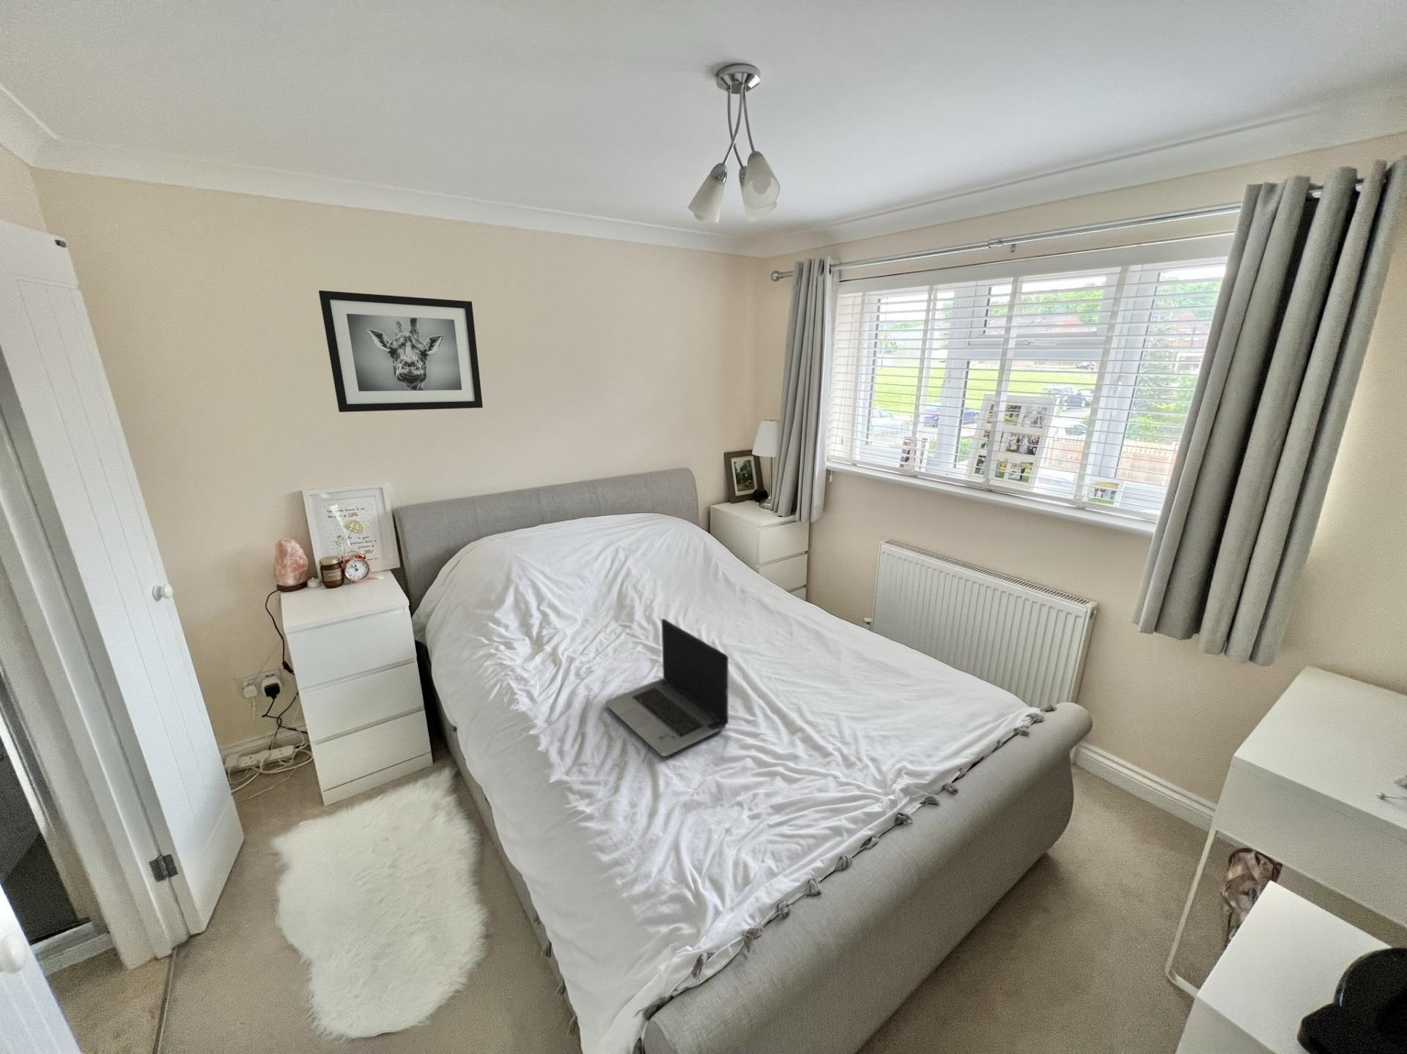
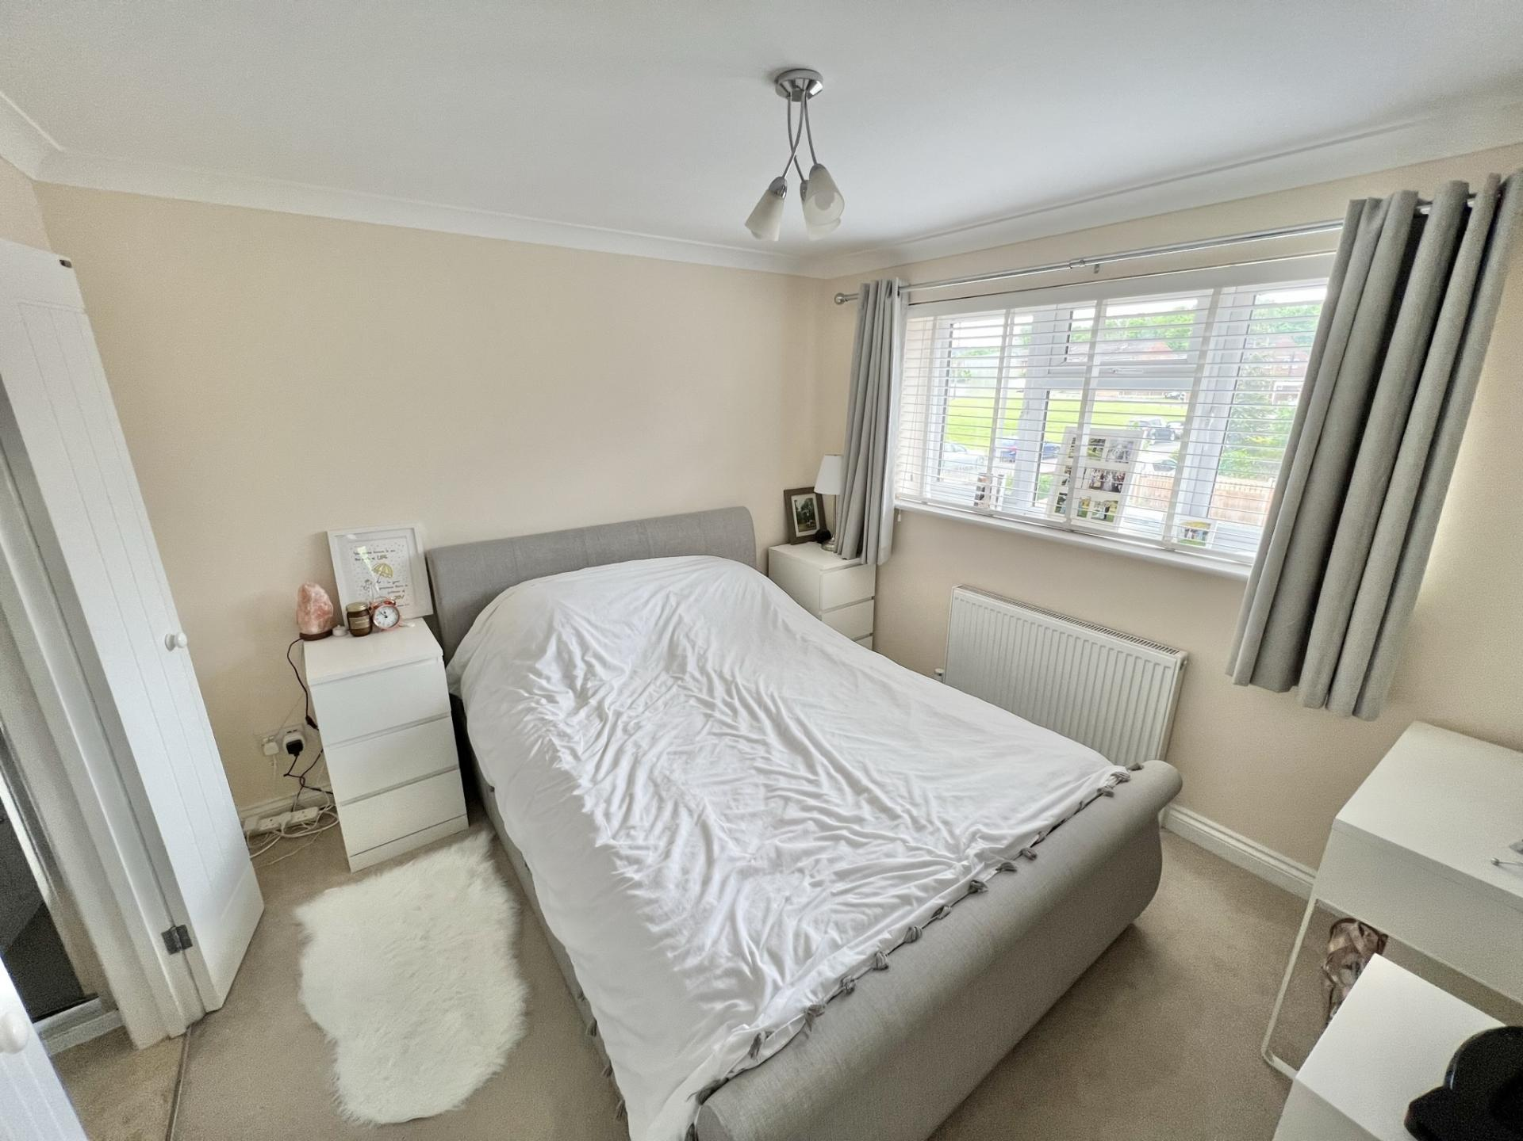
- wall art (408, 354)
- laptop computer (664, 682)
